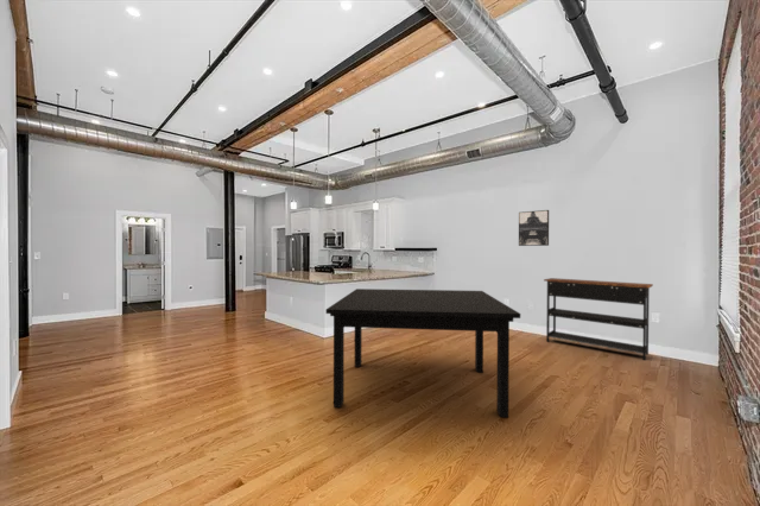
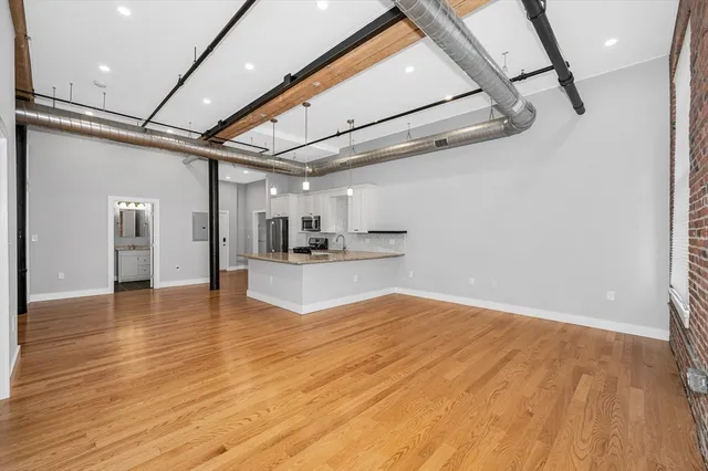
- dining table (418, 328)
- console table (594, 314)
- wall art (533, 228)
